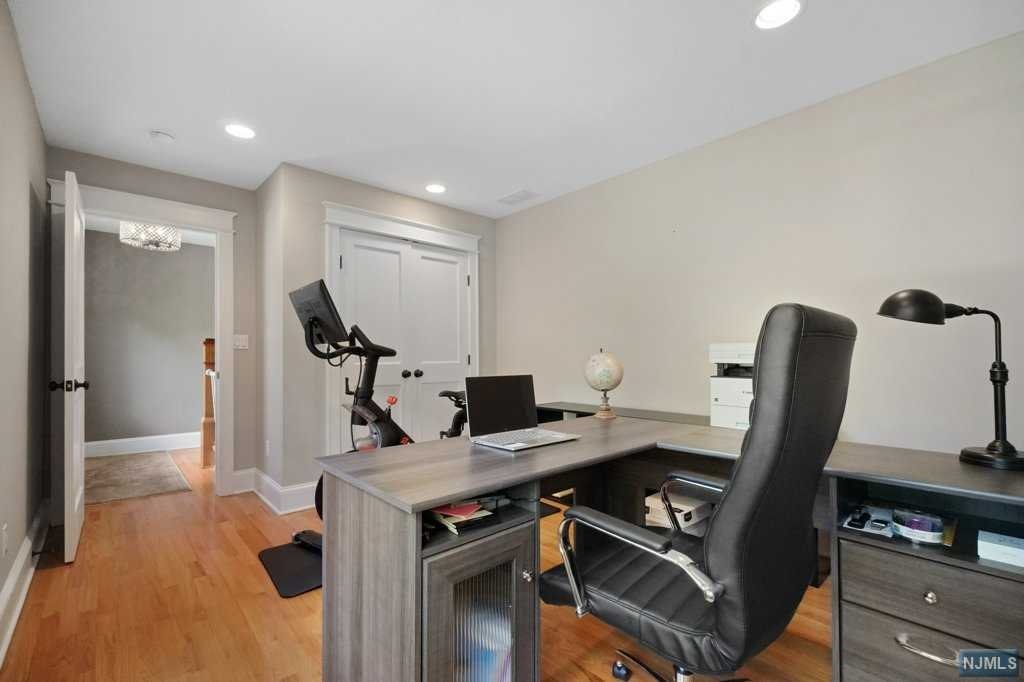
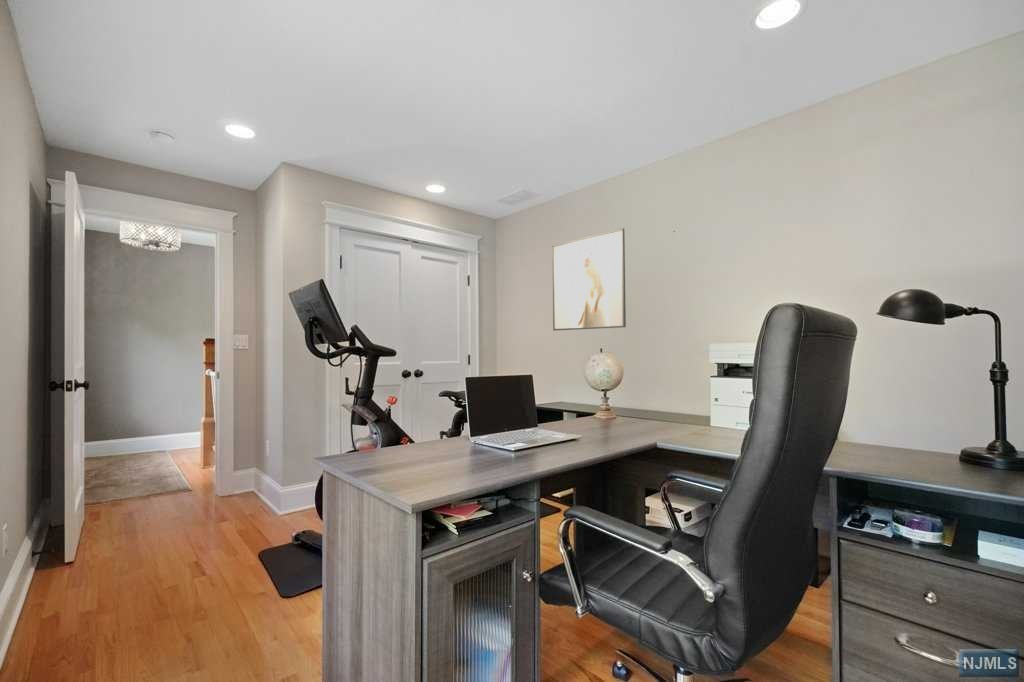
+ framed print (586, 283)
